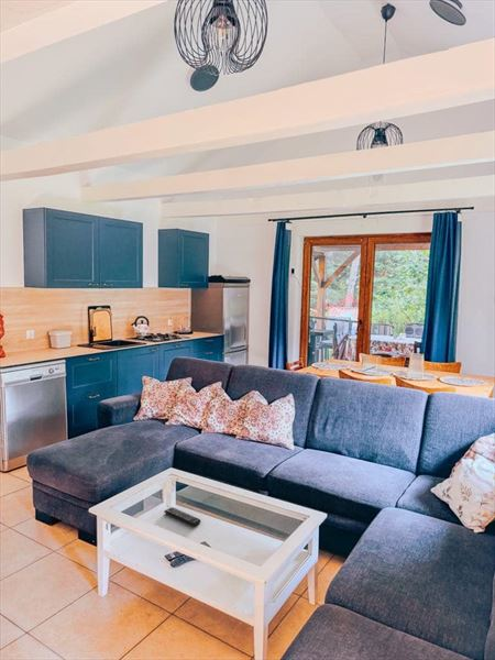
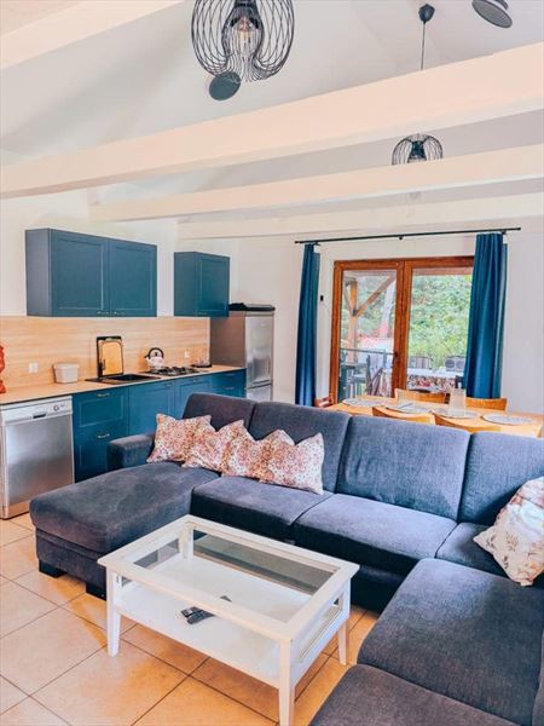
- remote control (182, 516)
